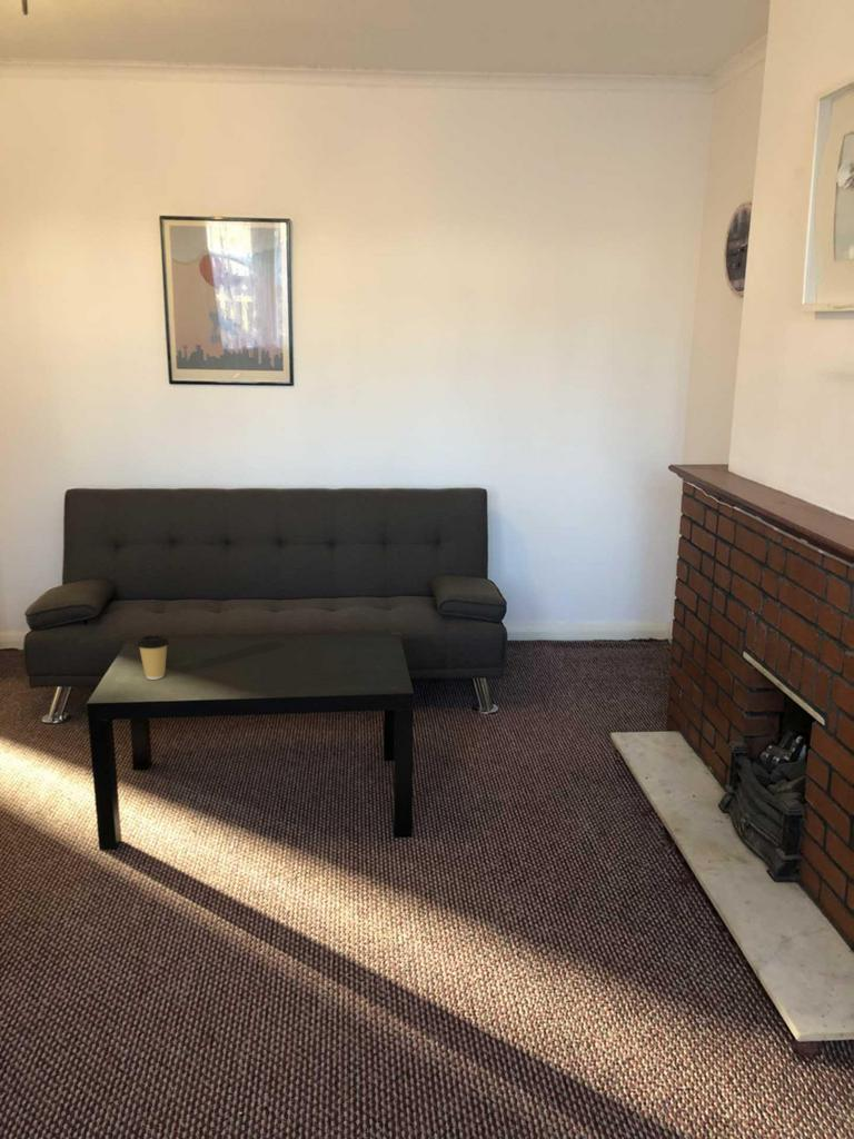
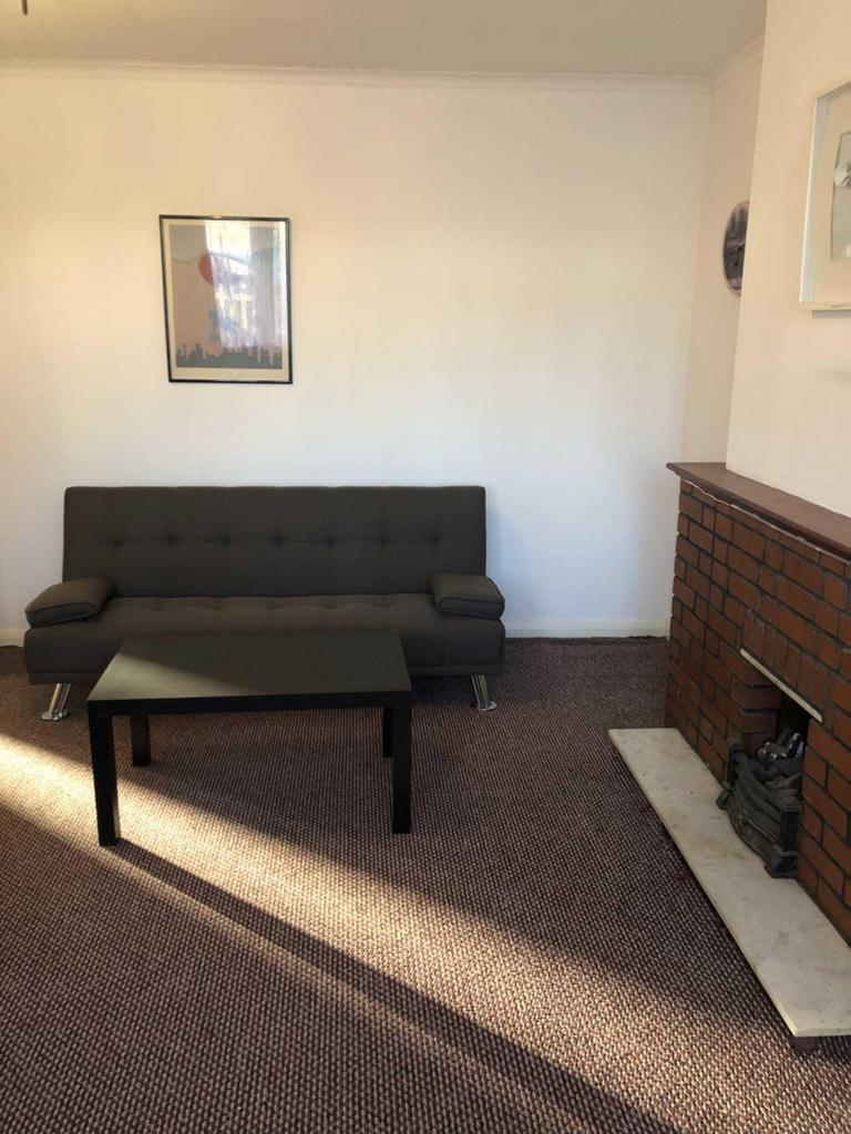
- coffee cup (153, 656)
